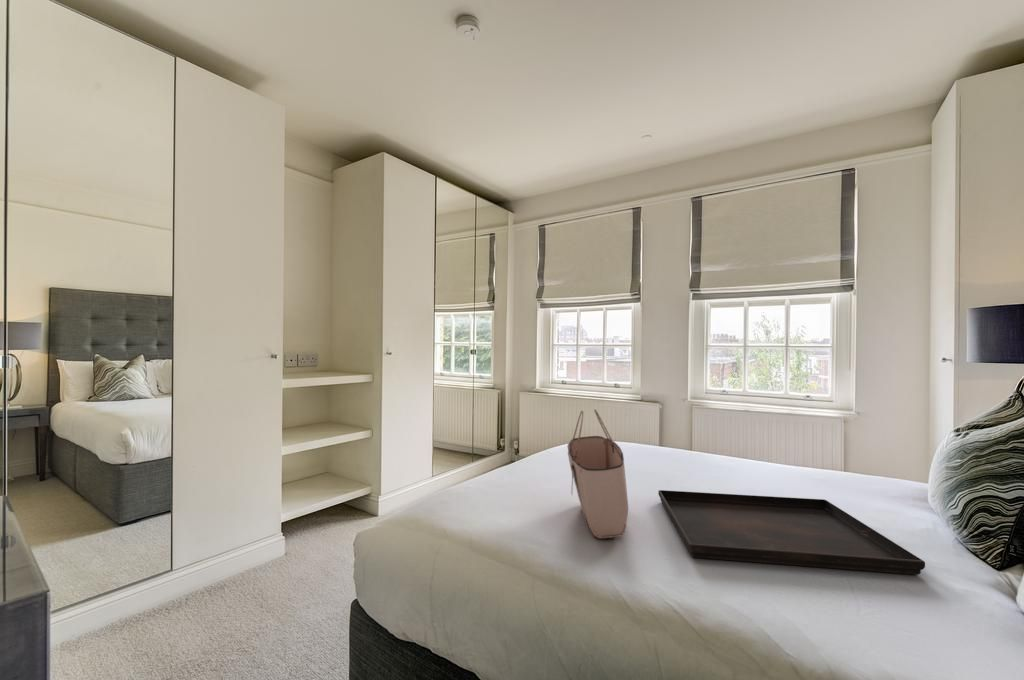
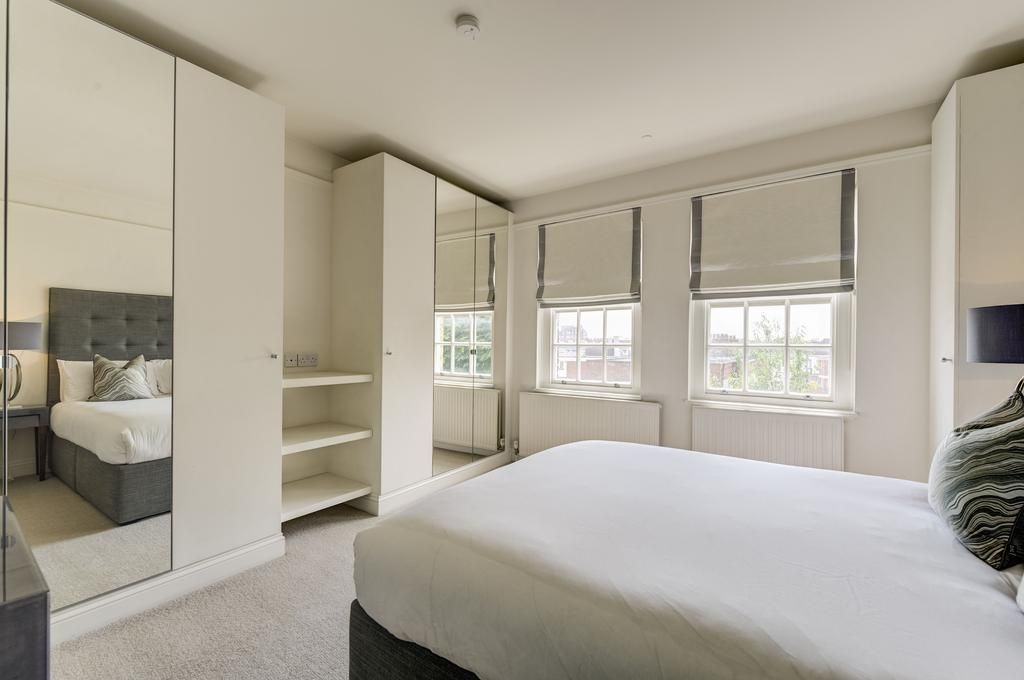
- serving tray (766, 525)
- tote bag (598, 464)
